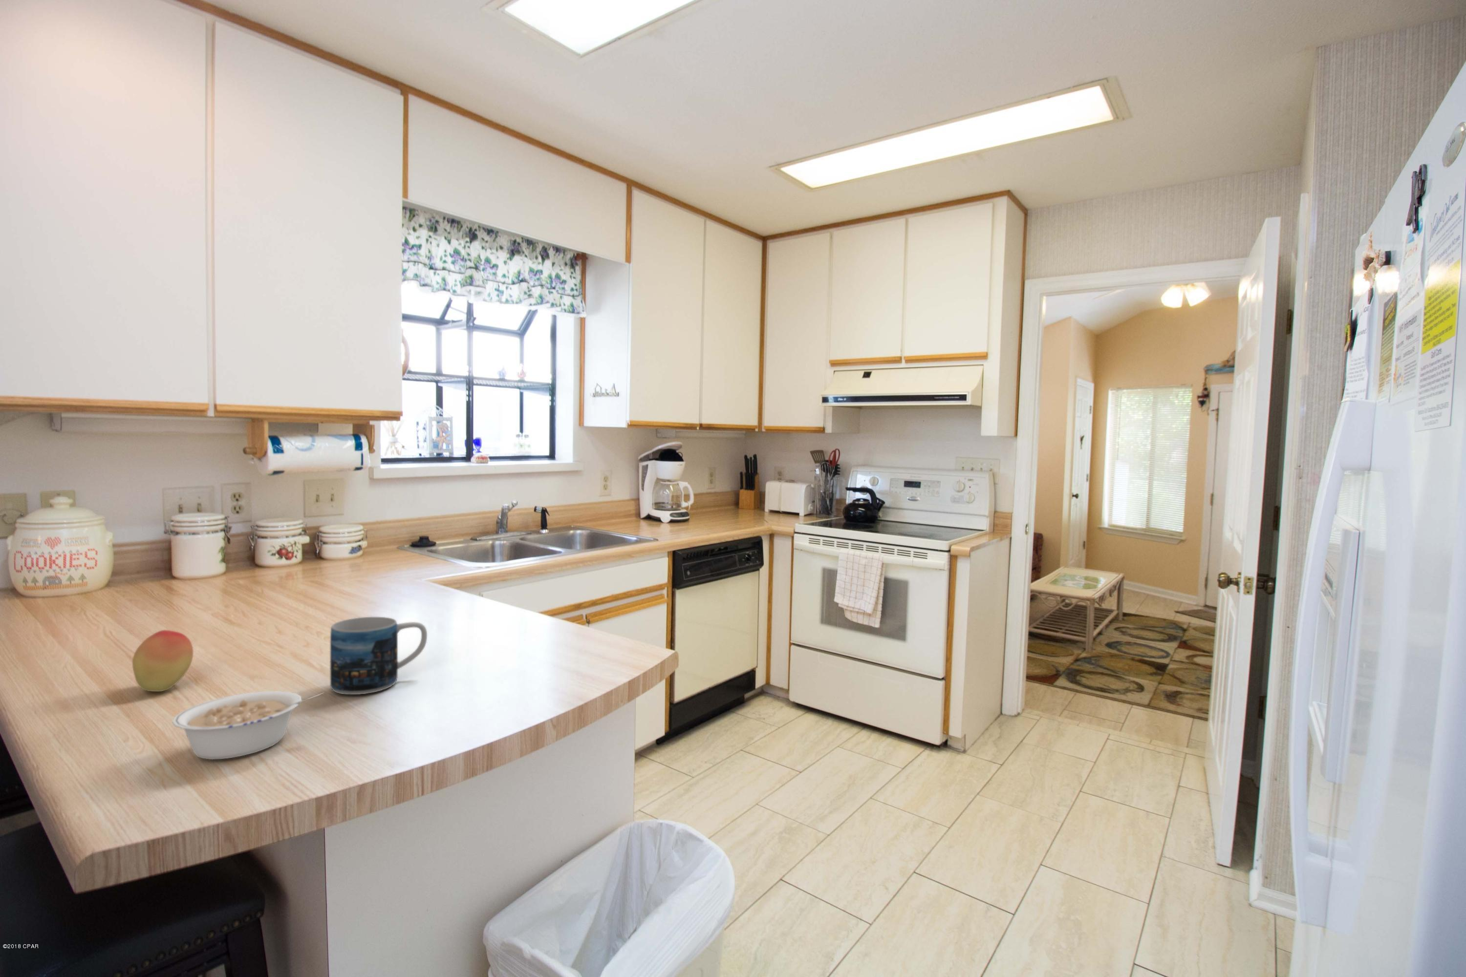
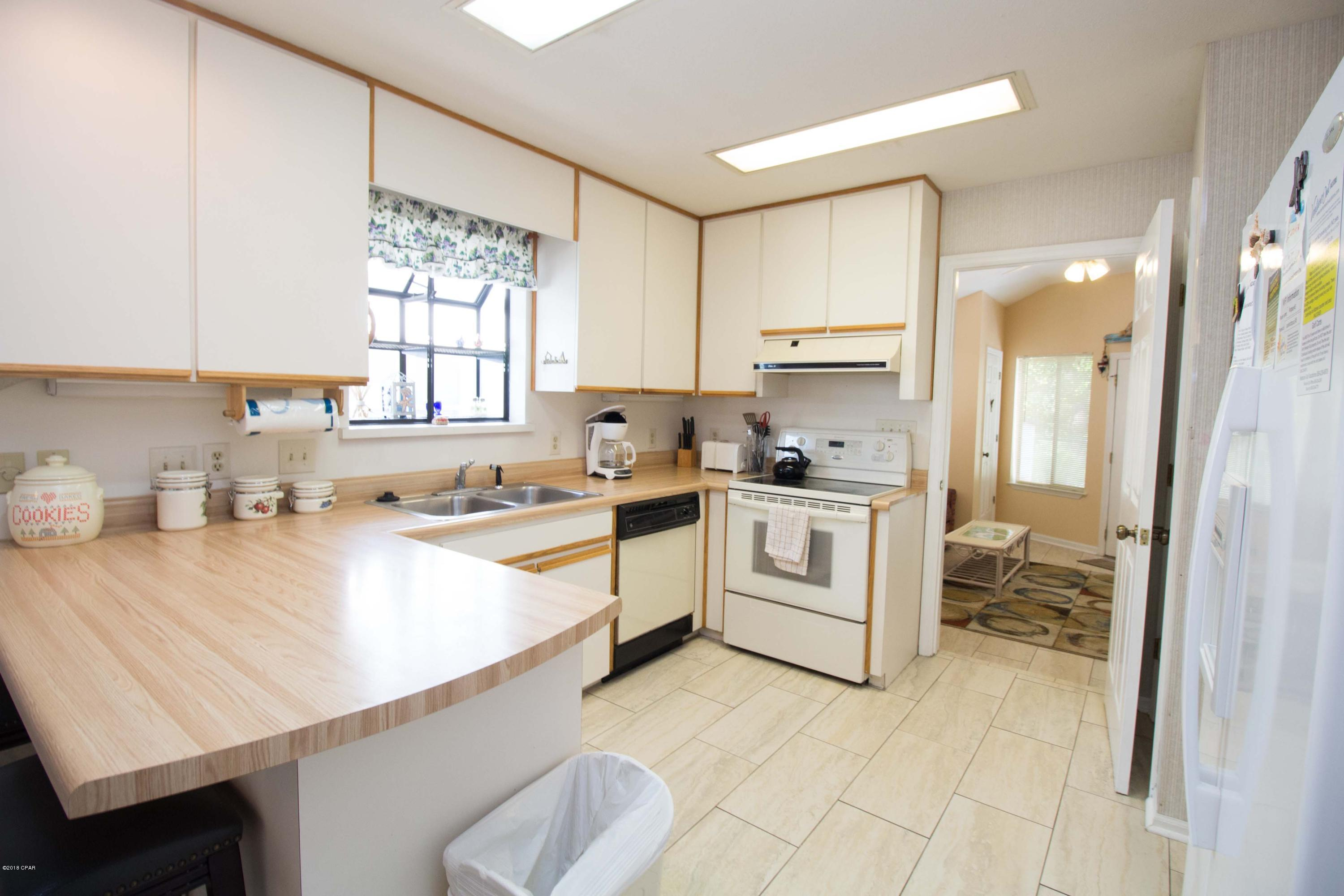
- fruit (164, 659)
- mug (381, 652)
- legume (245, 721)
